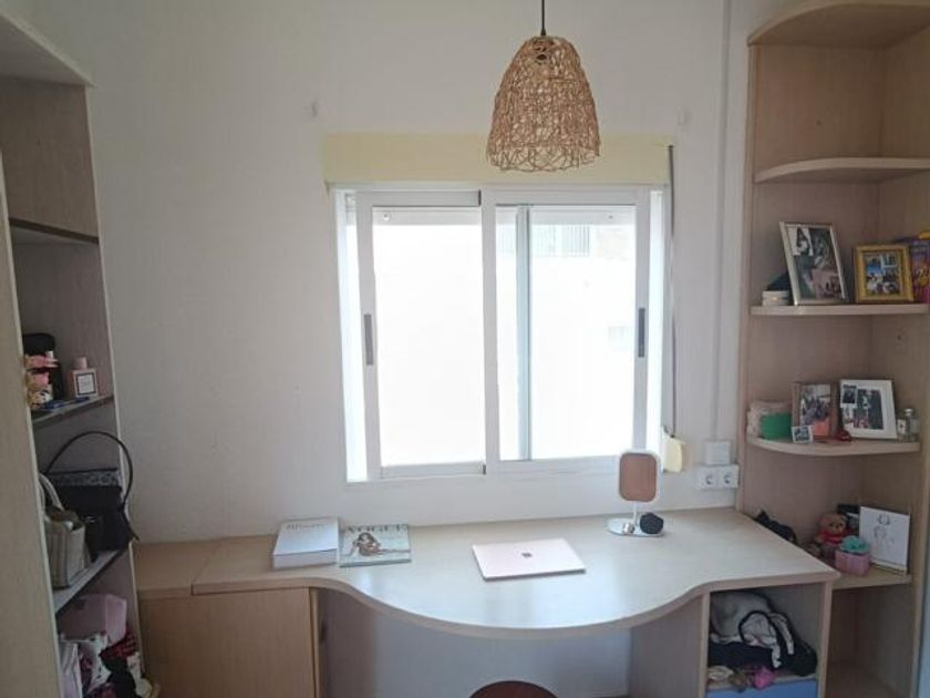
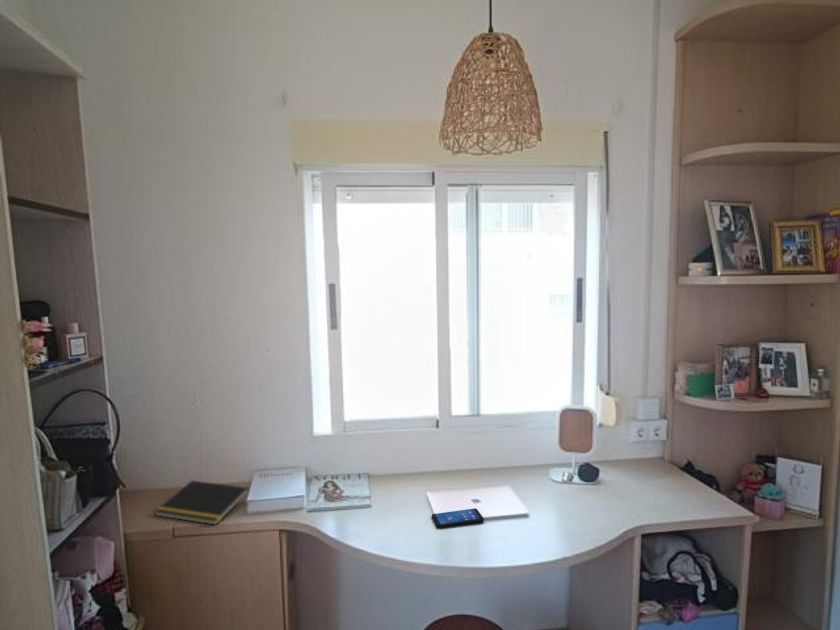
+ notepad (203, 501)
+ smartphone (457, 517)
